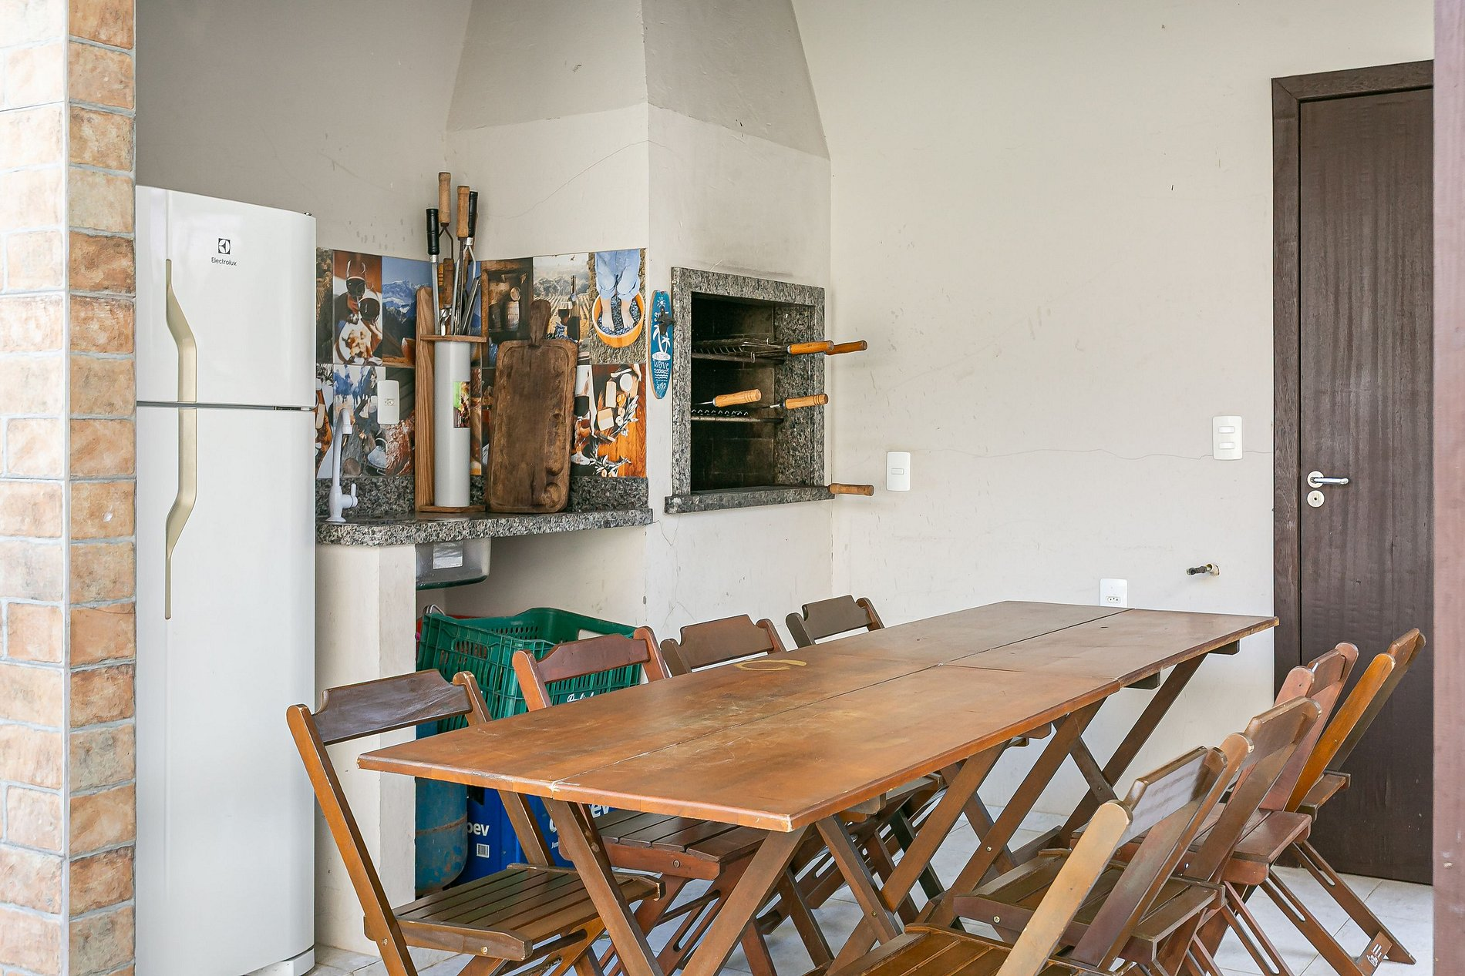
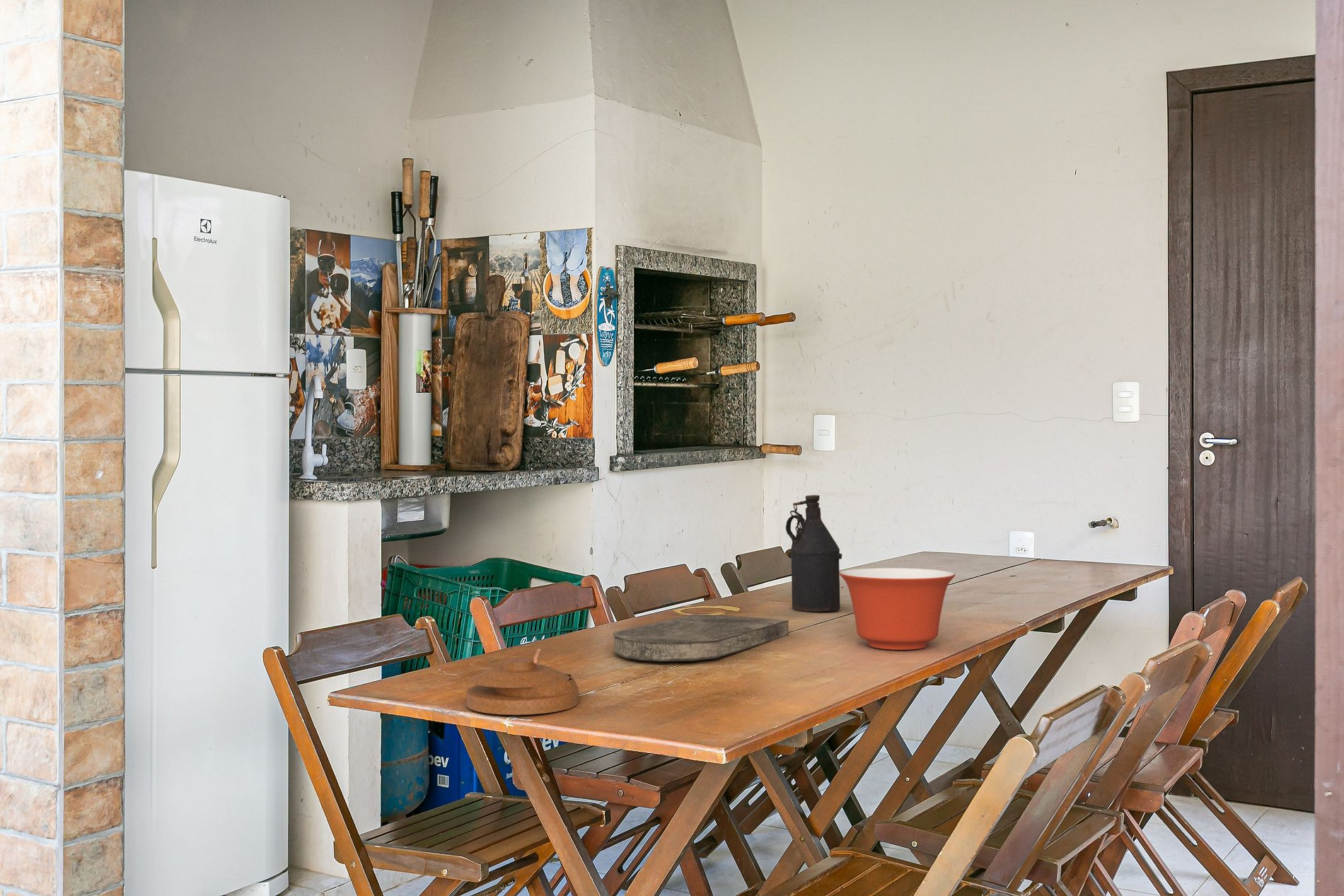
+ cutting board (694, 636)
+ bottle (814, 552)
+ ashtray (523, 678)
+ mixing bowl (897, 609)
